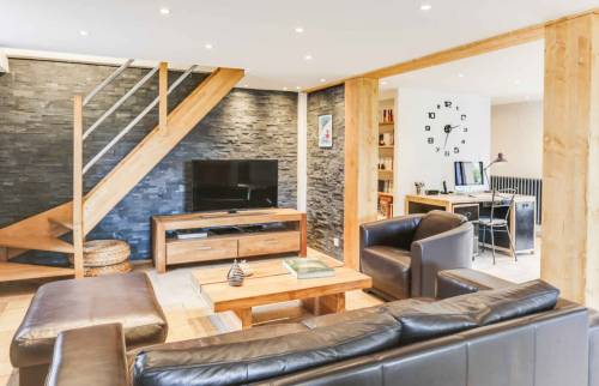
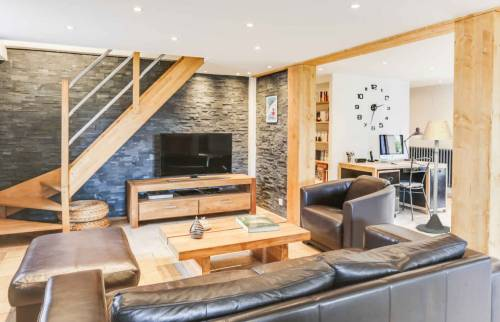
+ floor lamp (435, 175)
